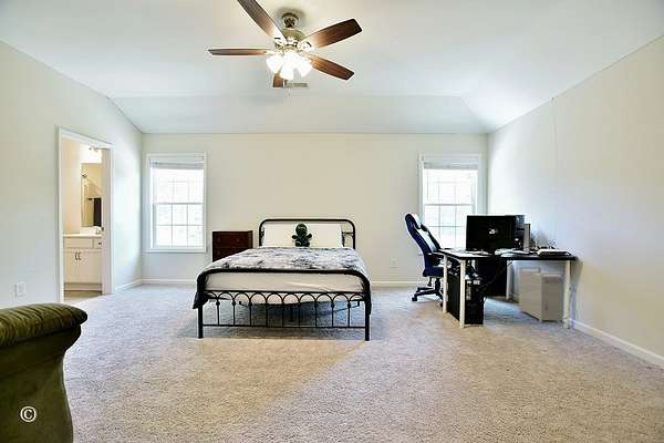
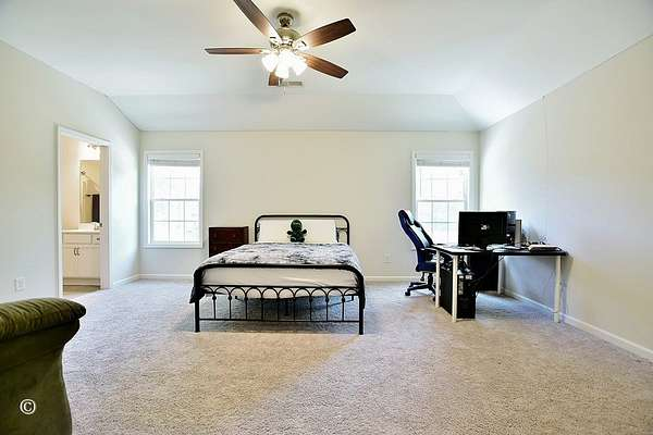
- storage bin (540, 293)
